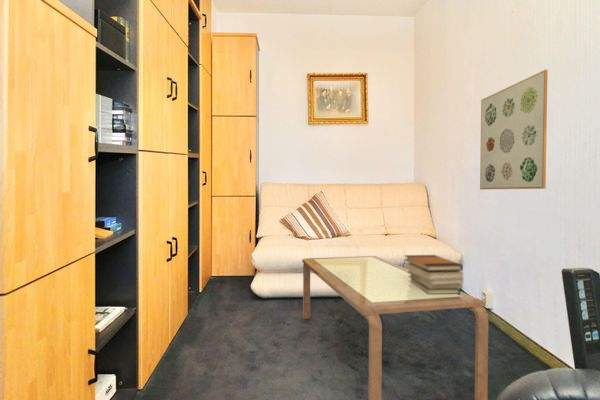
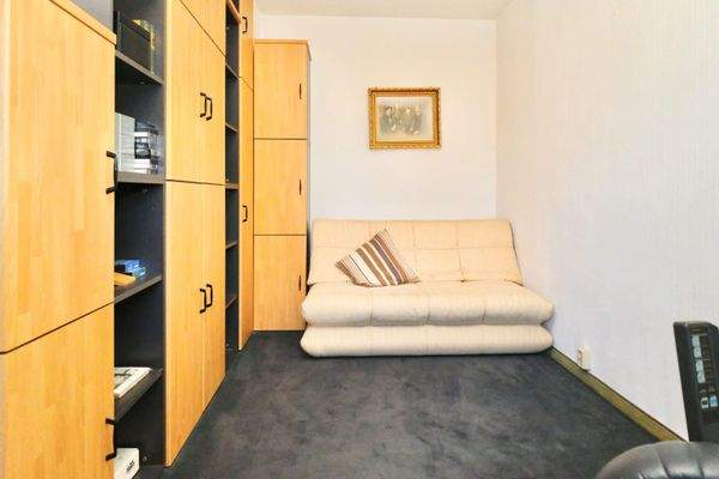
- book stack (432, 273)
- wall art (508, 138)
- coffee table (371, 314)
